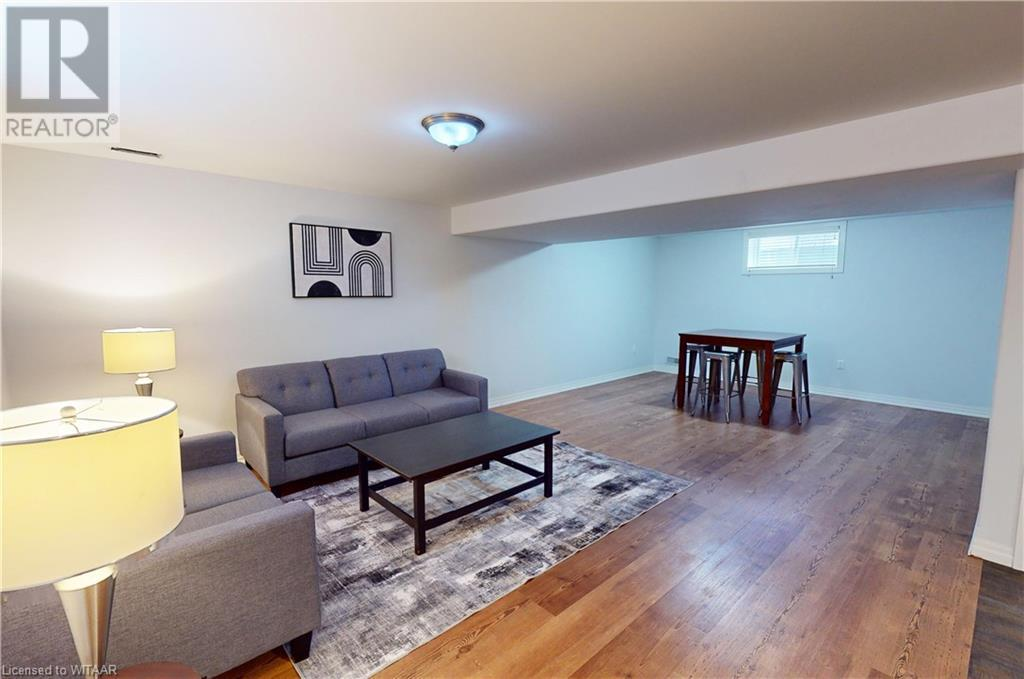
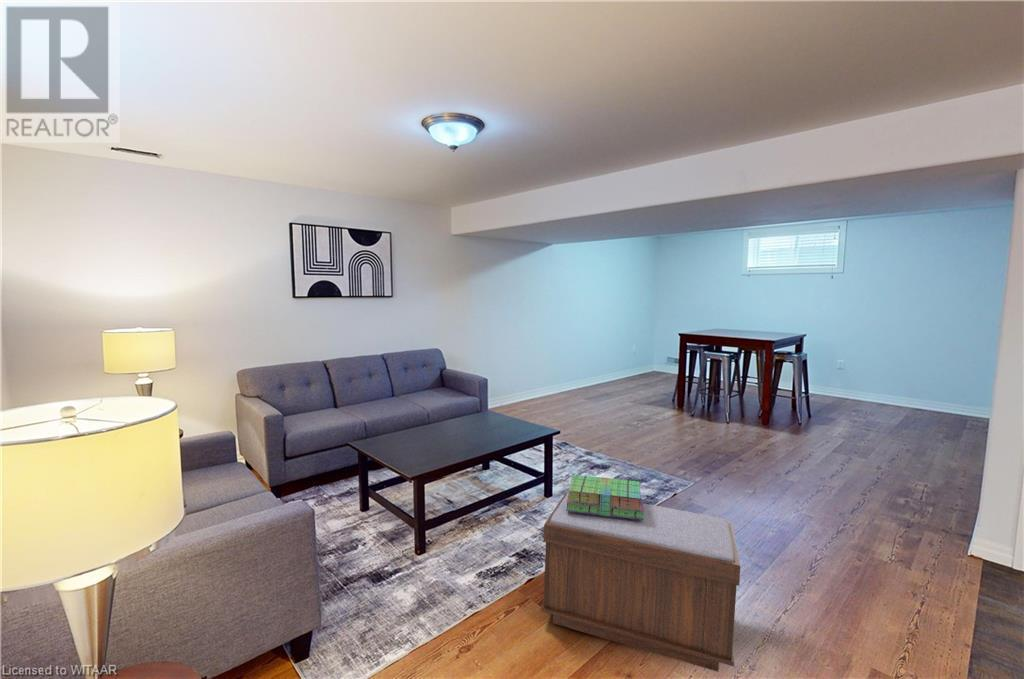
+ stack of books (604, 496)
+ bench (637, 569)
